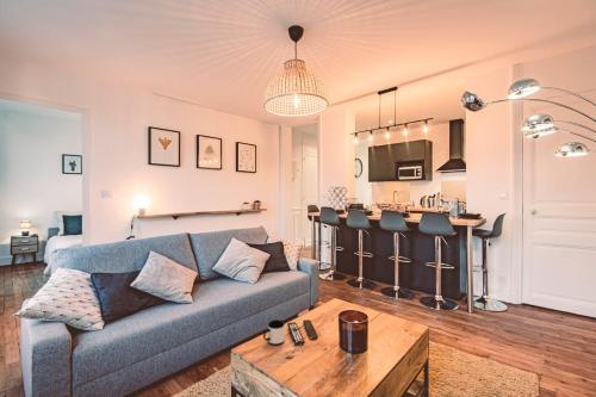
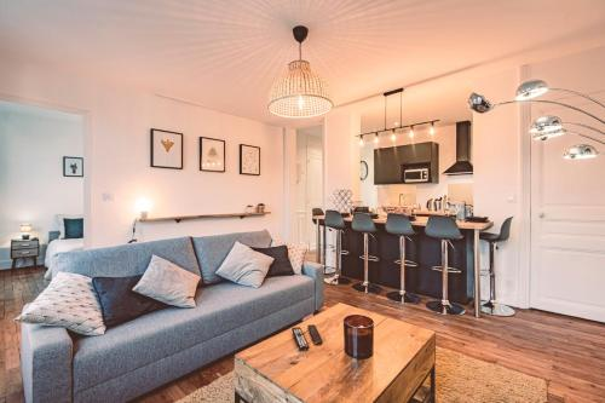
- mug (273, 333)
